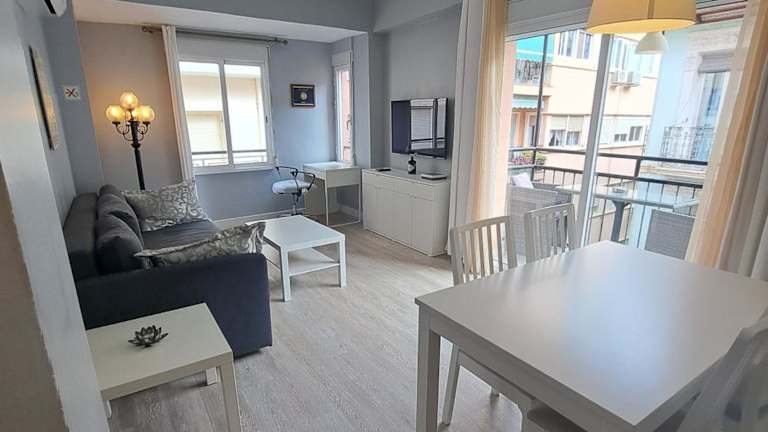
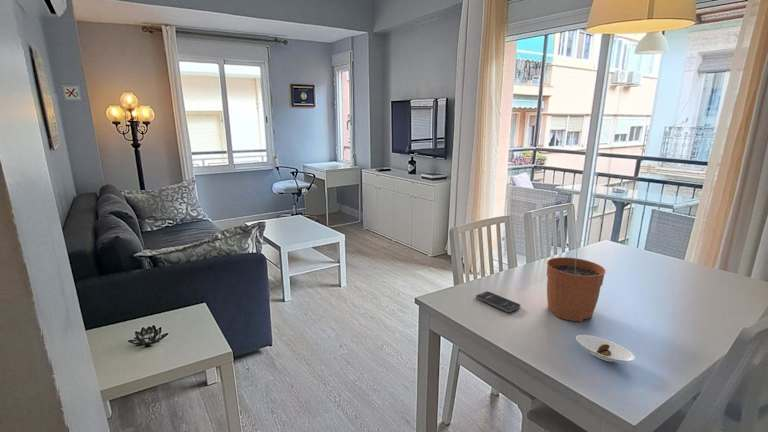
+ plant pot (573, 277)
+ smartphone (497, 301)
+ saucer (603, 350)
